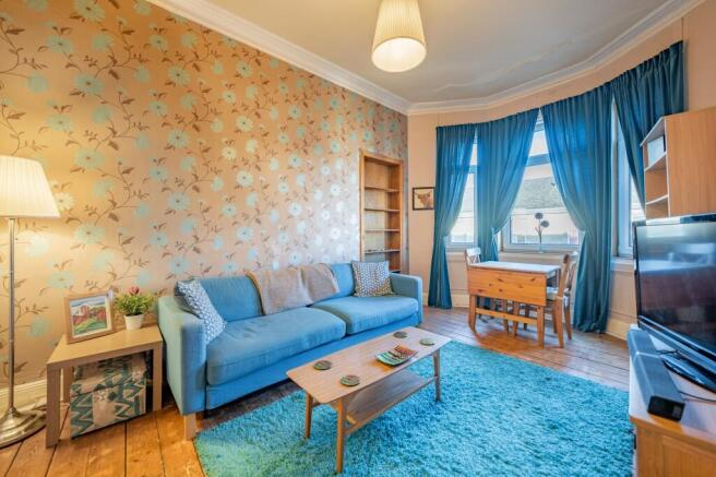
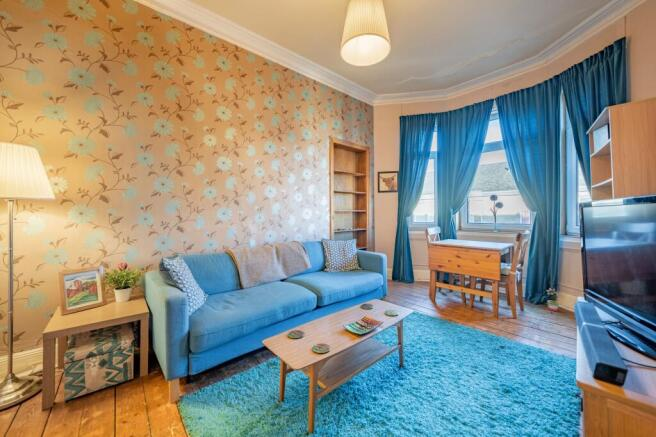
+ potted plant (555, 296)
